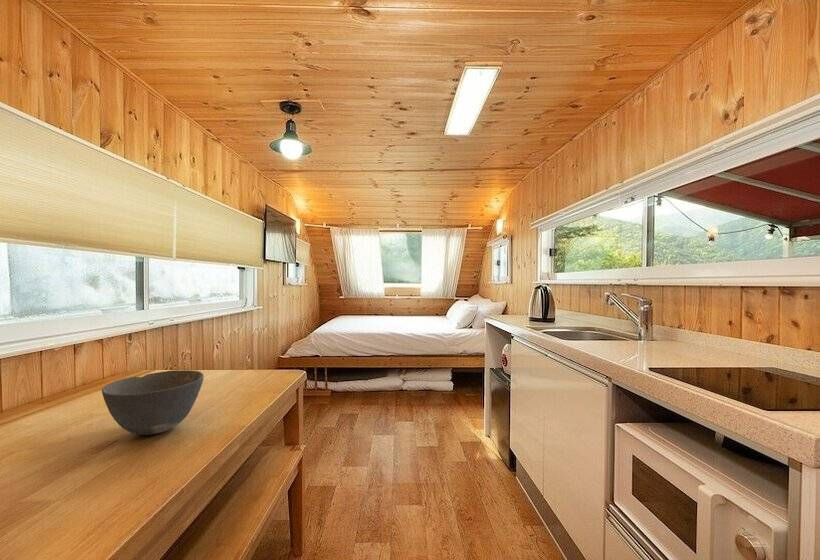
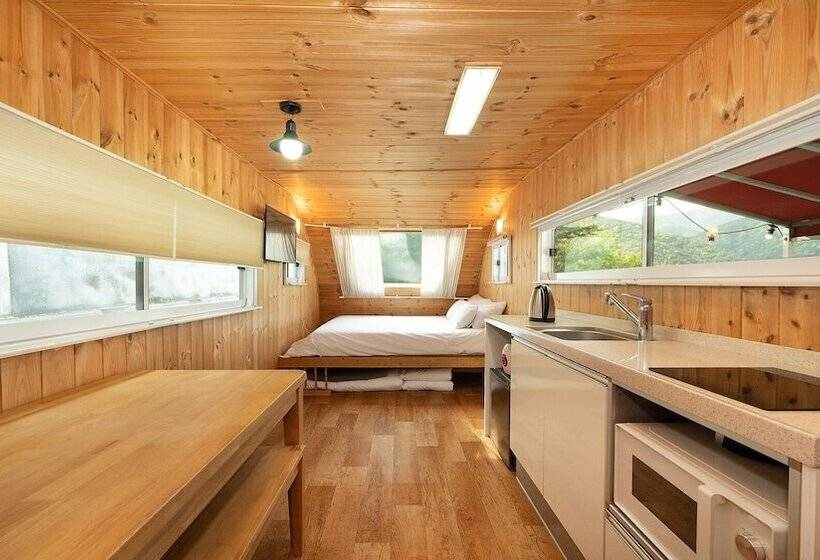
- bowl (155, 405)
